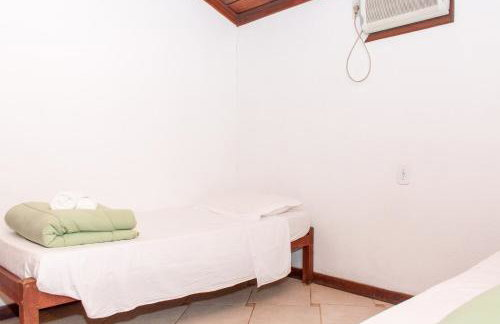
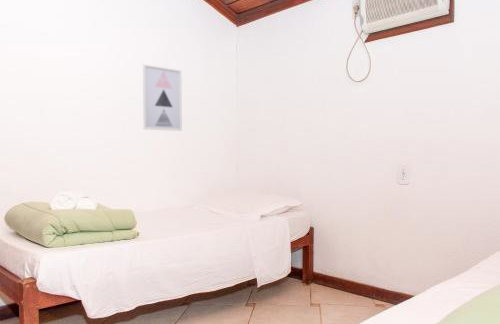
+ wall art (163, 98)
